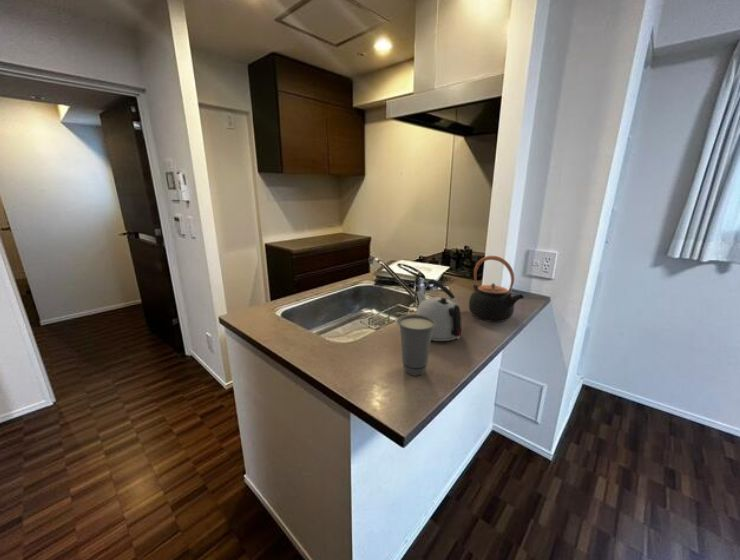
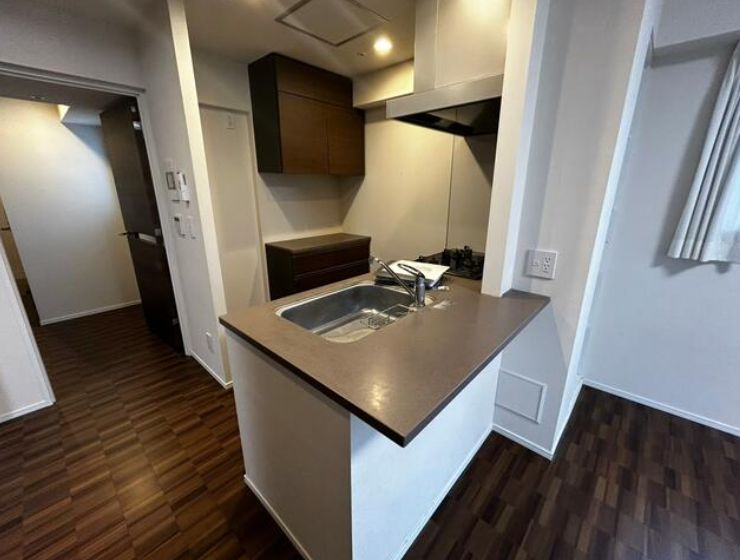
- teapot (496, 287)
- kettle (436, 307)
- cup (415, 346)
